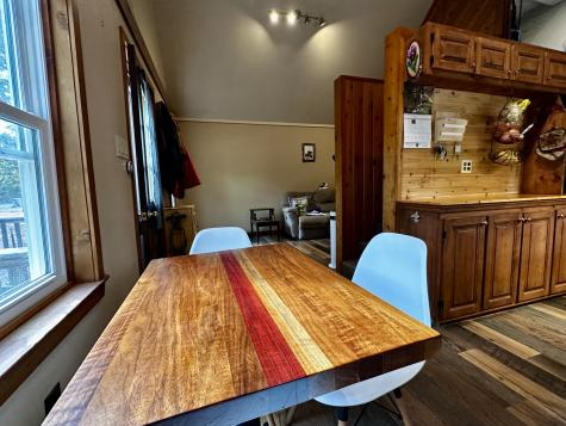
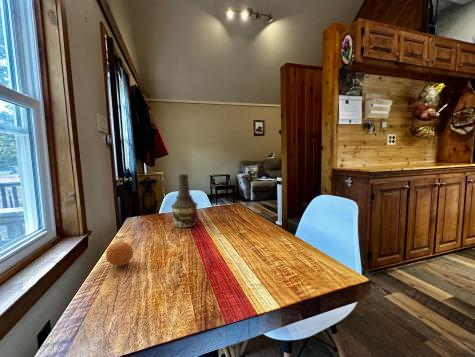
+ bottle (185, 200)
+ fruit (119, 254)
